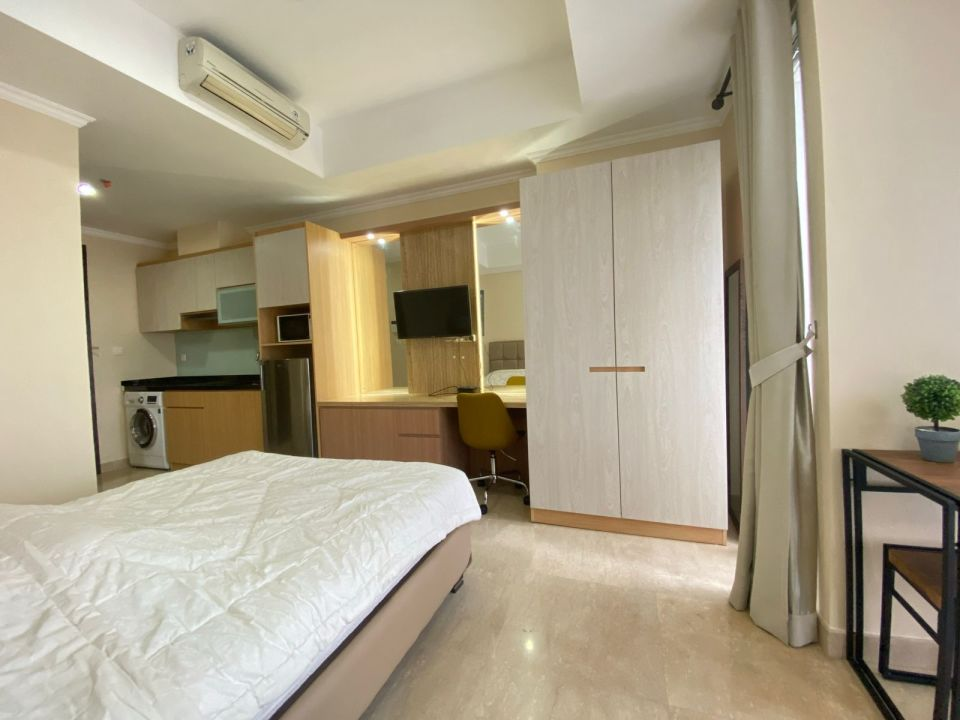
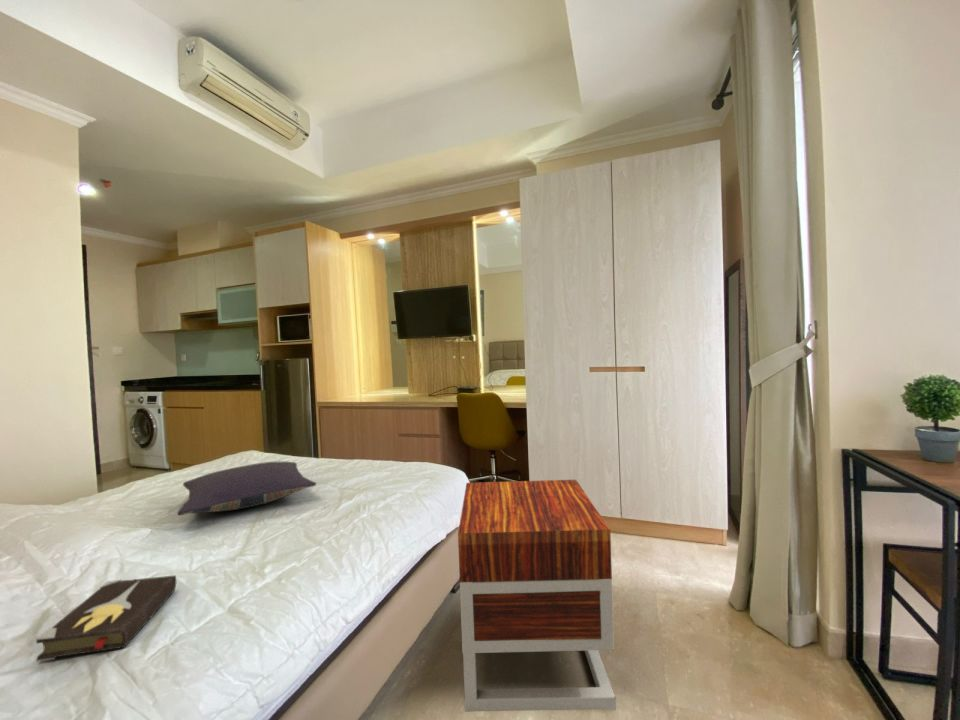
+ pillow (247, 483)
+ nightstand (532, 577)
+ hardback book (115, 610)
